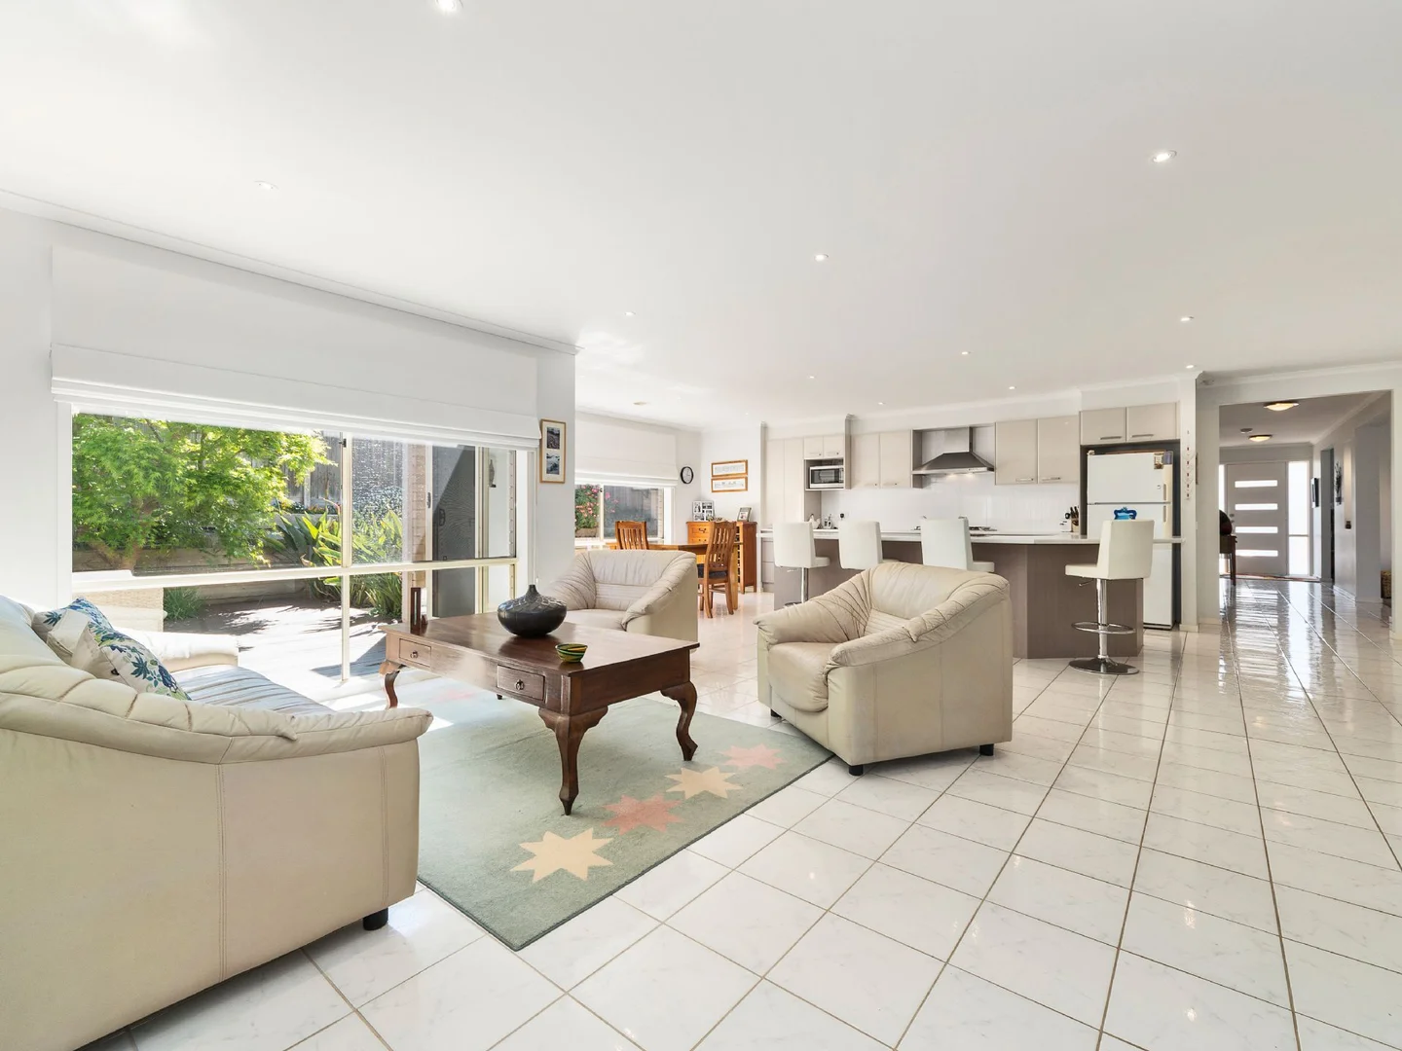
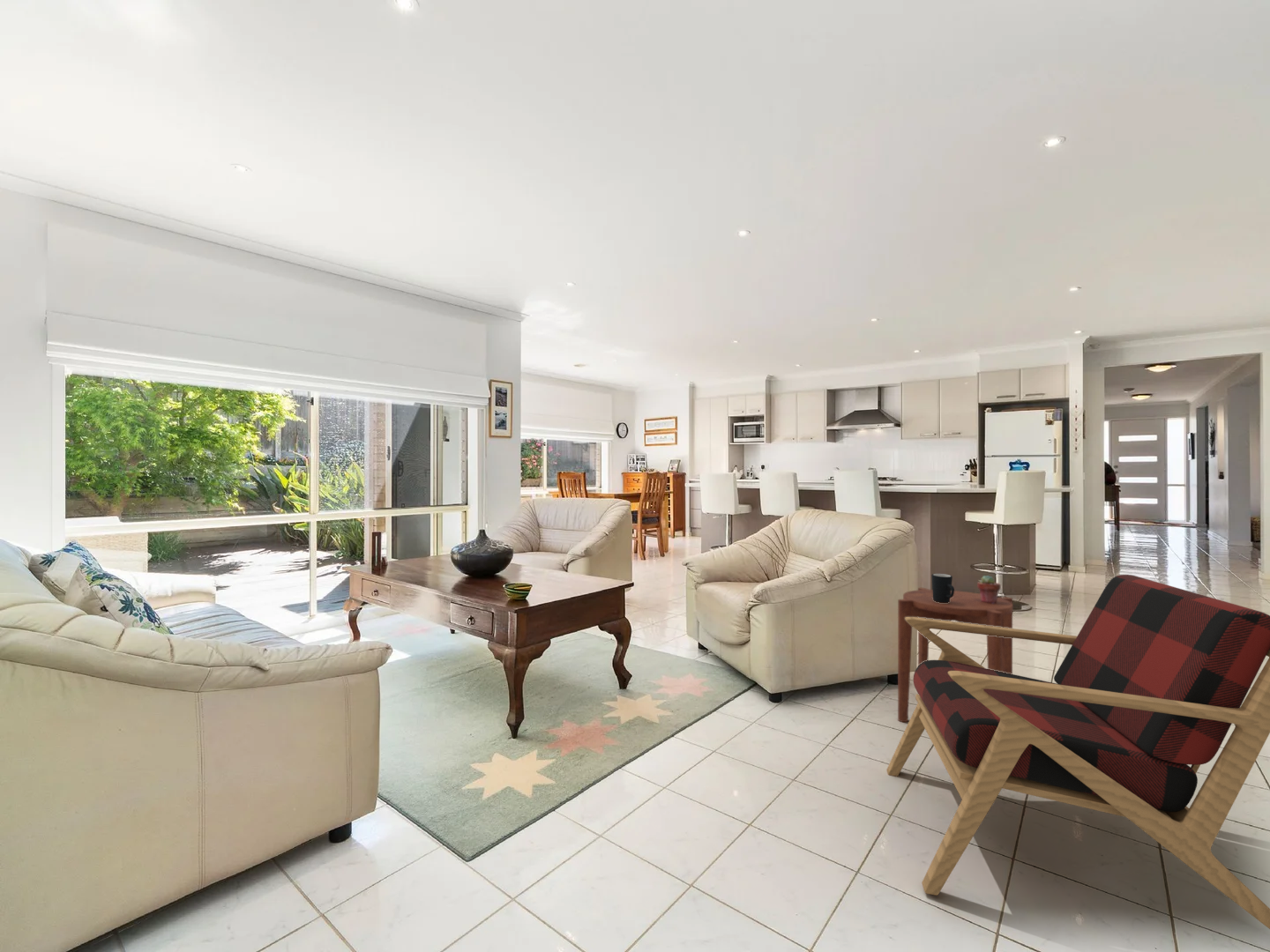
+ mug (945, 588)
+ armchair (1052, 713)
+ potted succulent (989, 588)
+ side table (928, 657)
